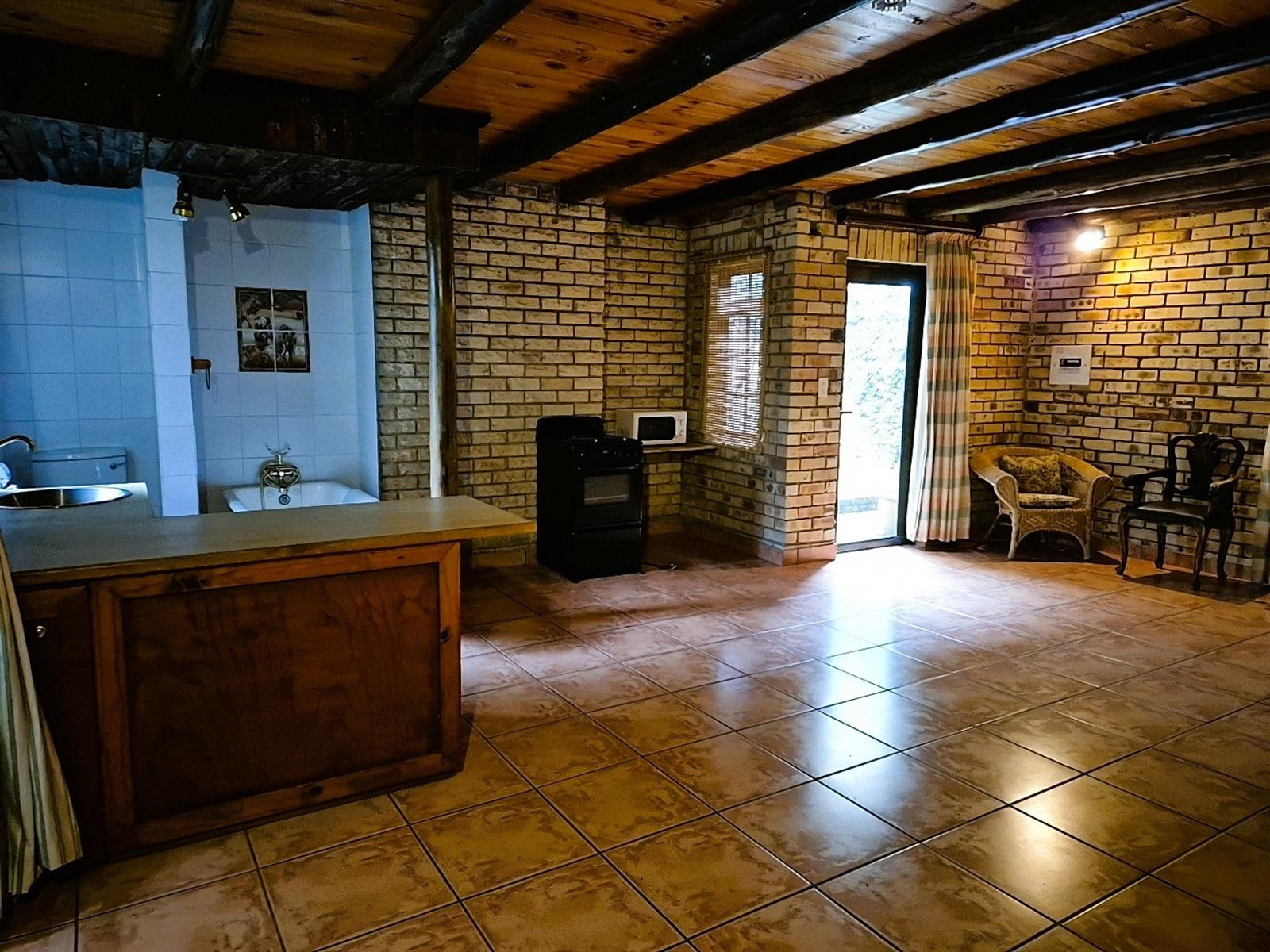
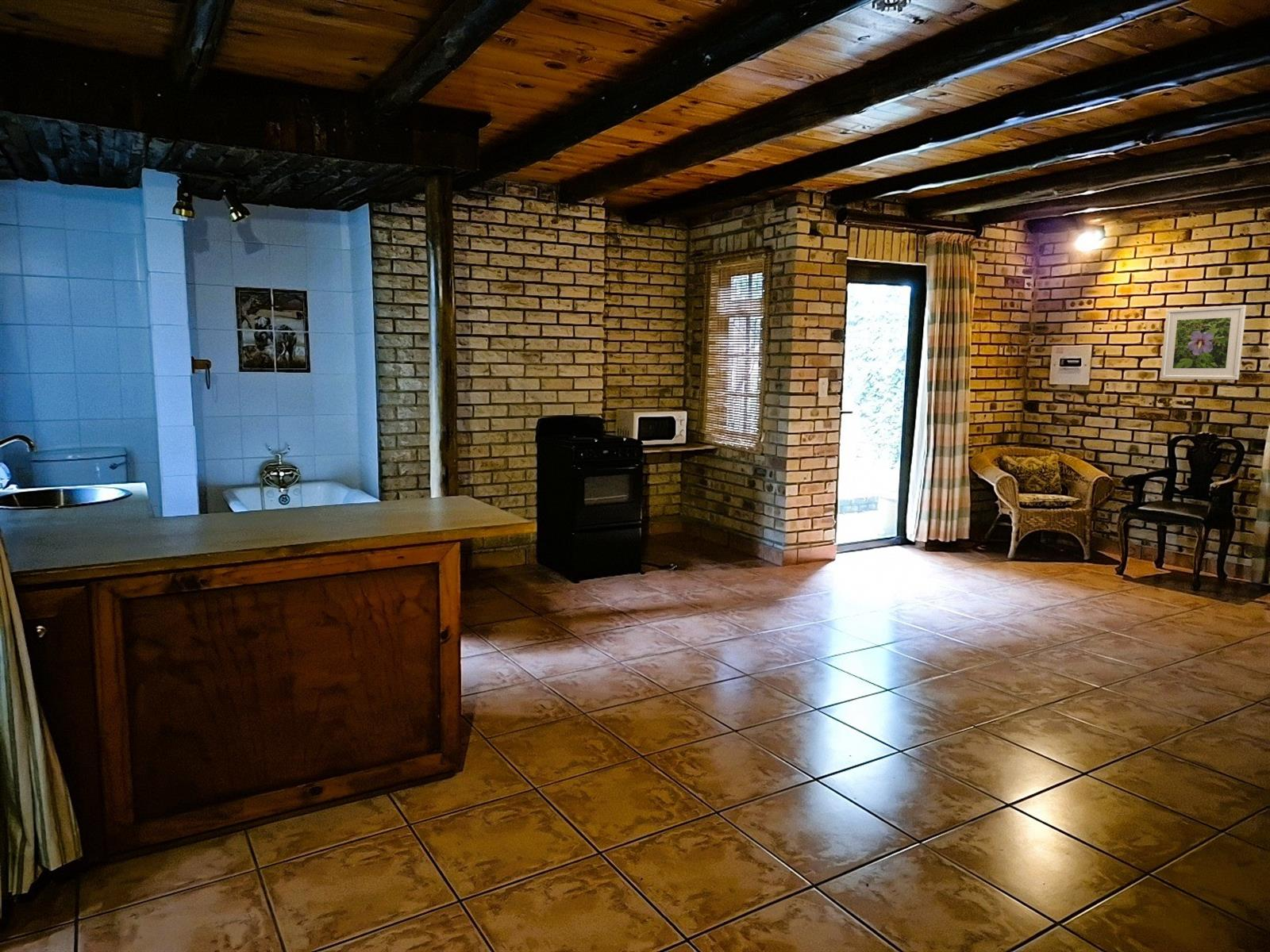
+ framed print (1201, 344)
